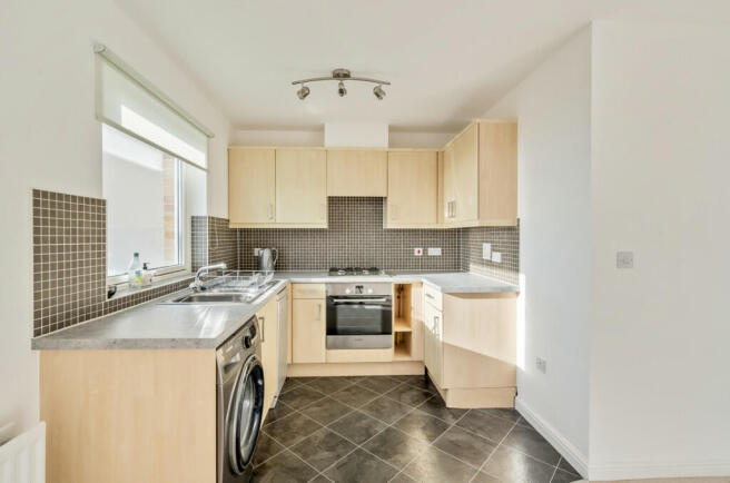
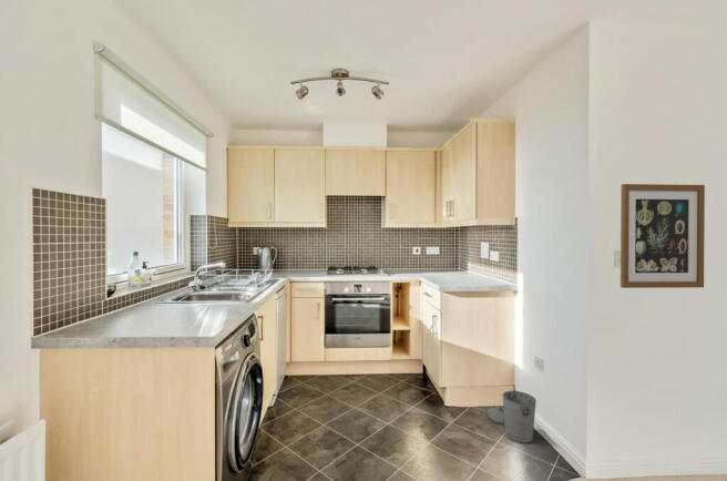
+ wall art (662, 236)
+ trash can (510, 407)
